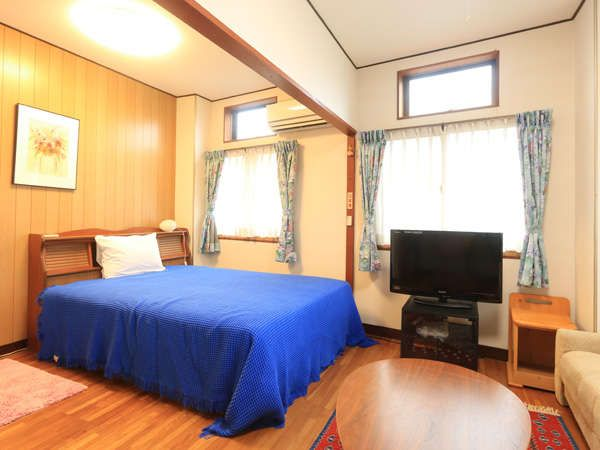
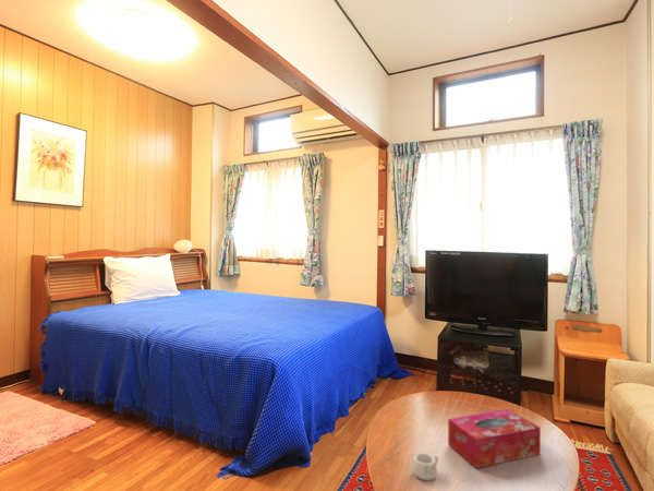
+ teacup (426, 465)
+ tissue box (493, 435)
